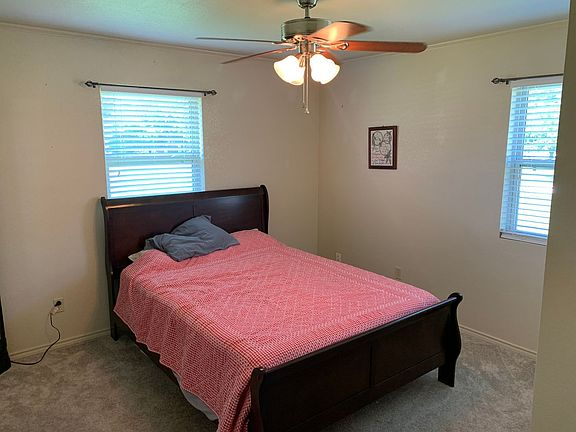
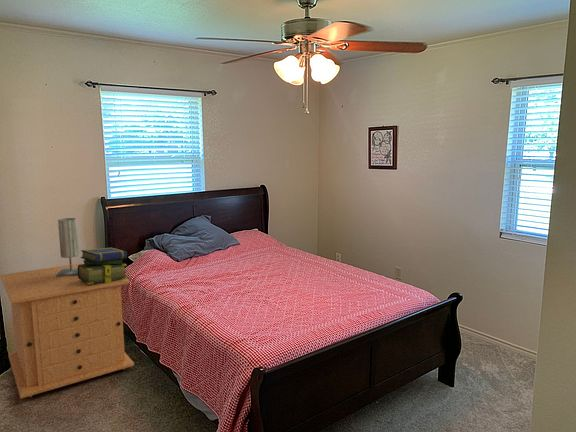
+ dresser (67, 322)
+ stack of books (102, 263)
+ table lamp (69, 246)
